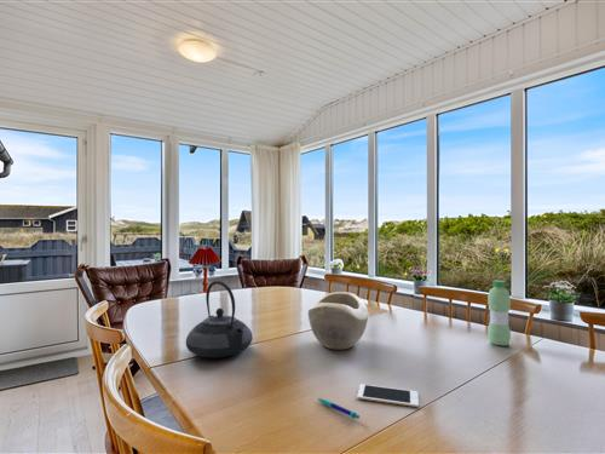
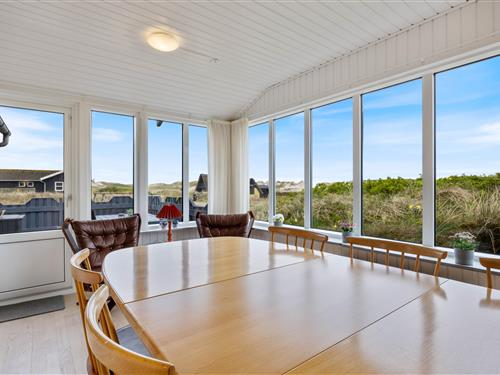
- cell phone (387, 395)
- water bottle (499, 311)
- pen (336, 407)
- decorative bowl (338, 320)
- teapot (221, 316)
